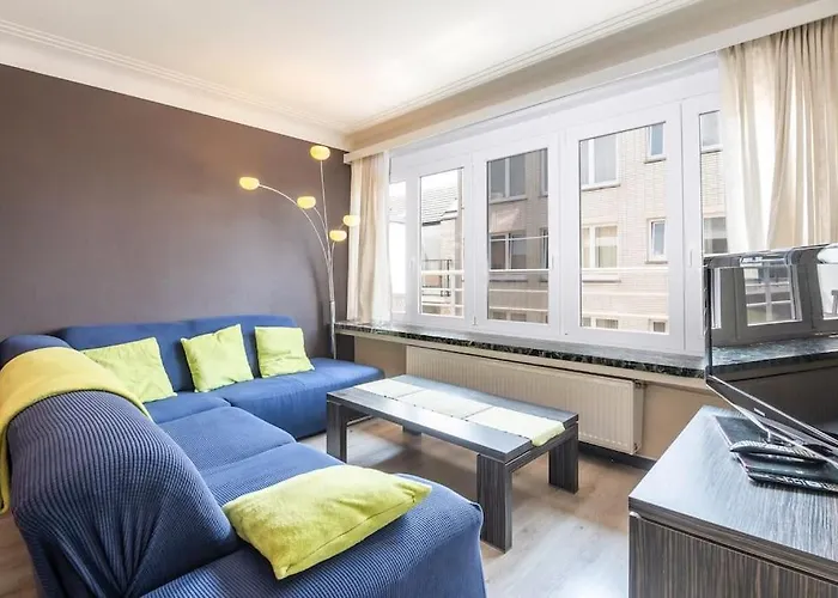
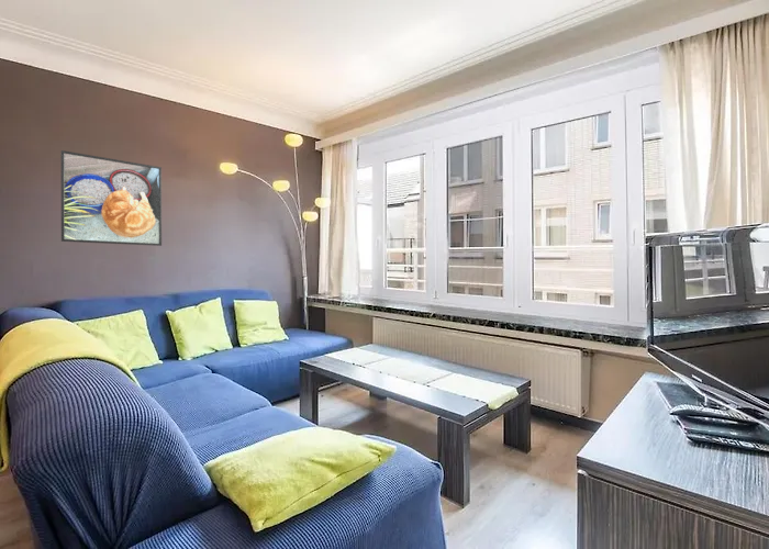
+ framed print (114, 201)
